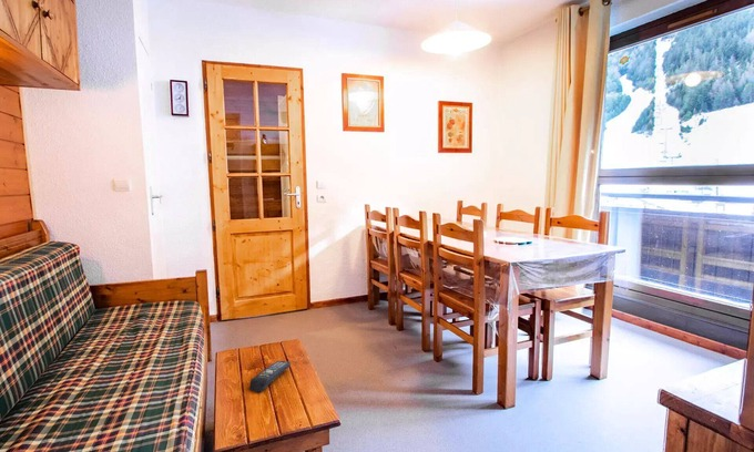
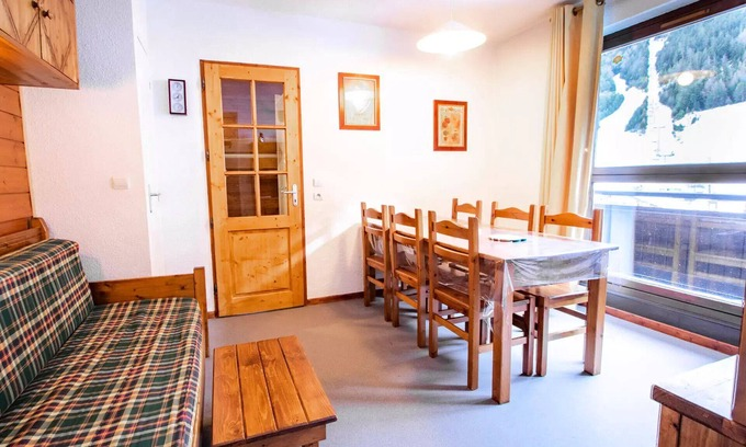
- remote control (271, 373)
